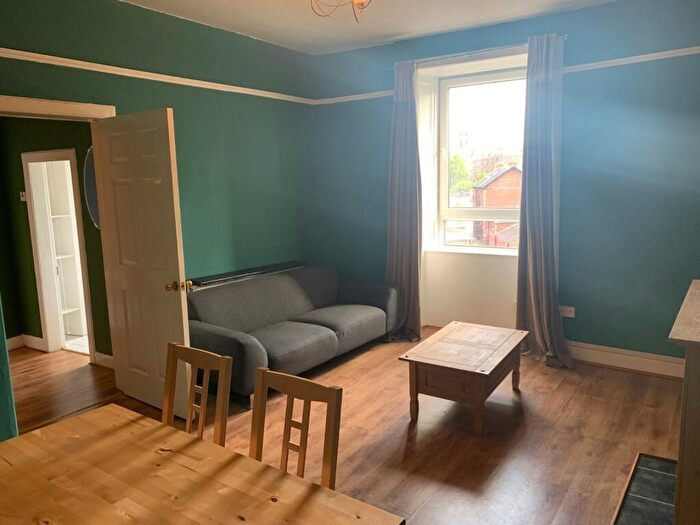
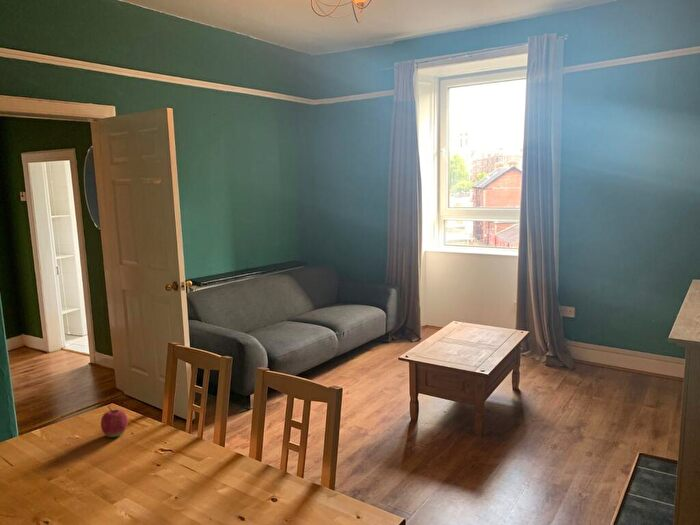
+ apple (114, 420)
